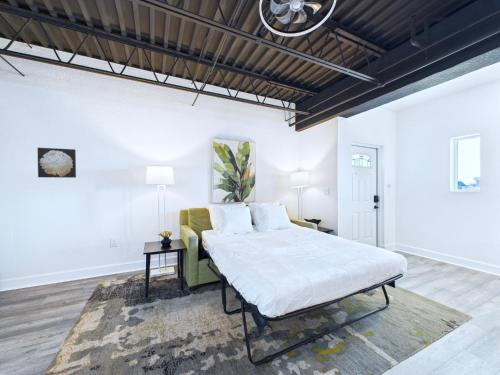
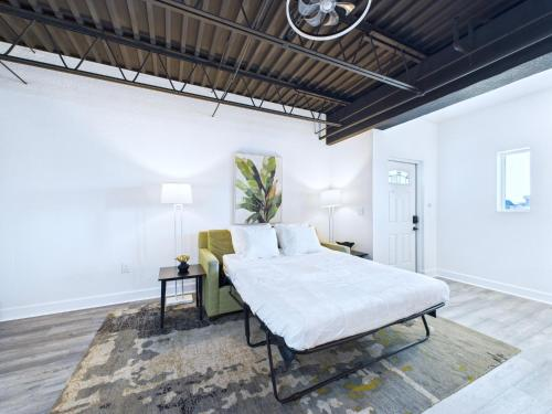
- wall art (57, 163)
